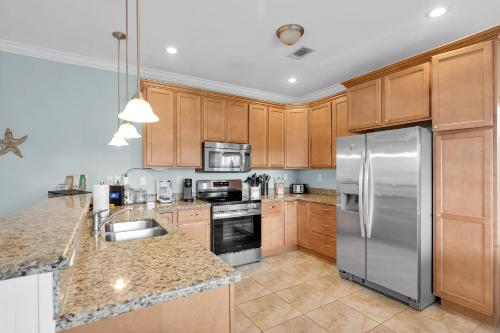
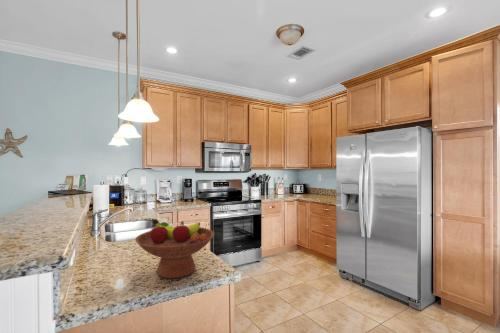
+ fruit bowl (176, 246)
